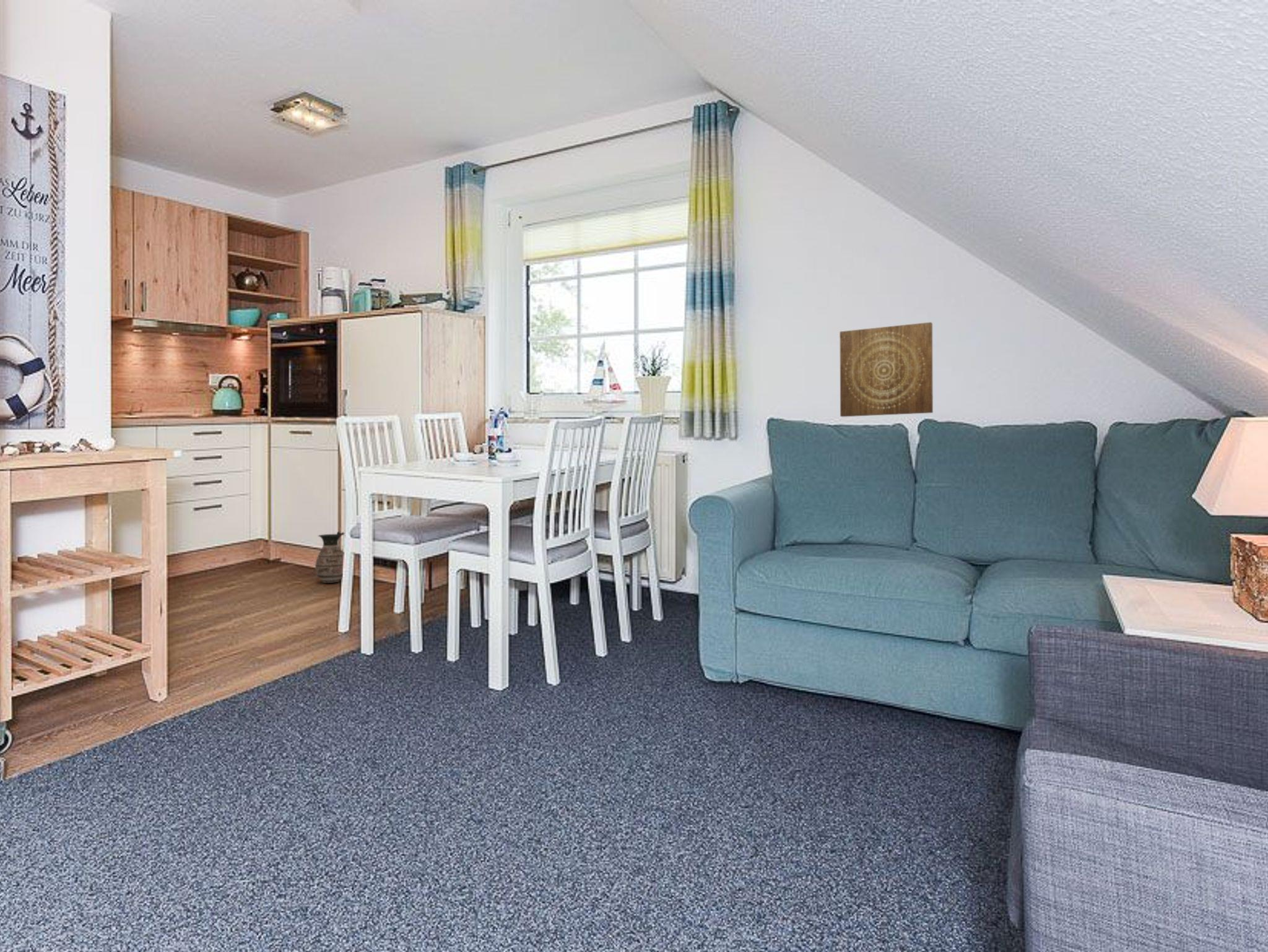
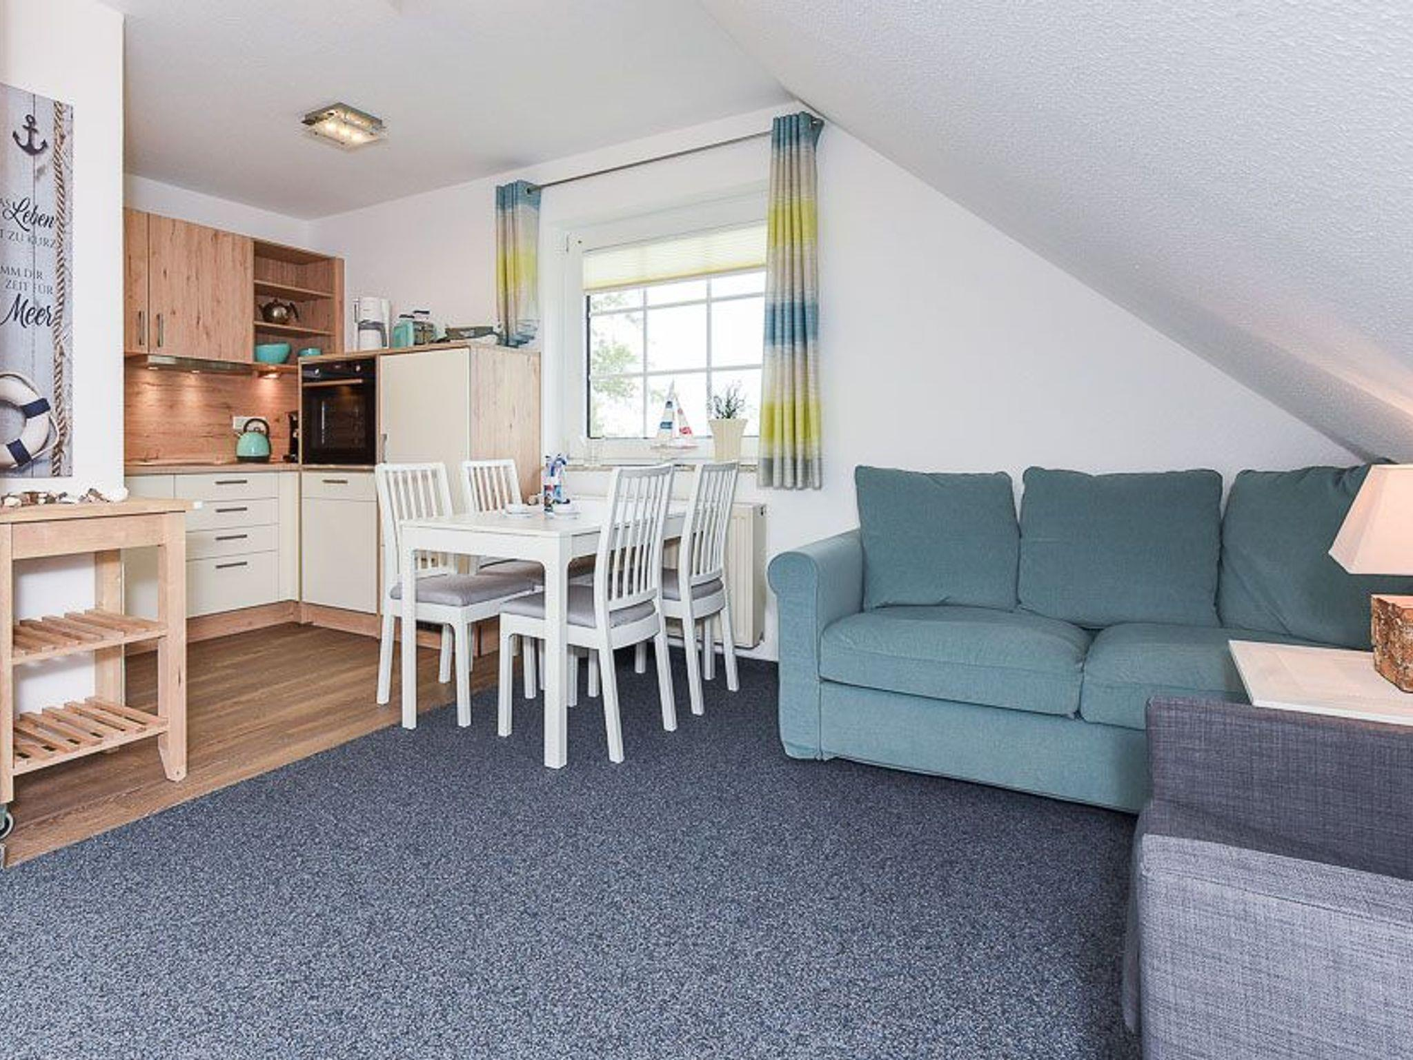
- wall art (885, 371)
- ceramic jug (331, 556)
